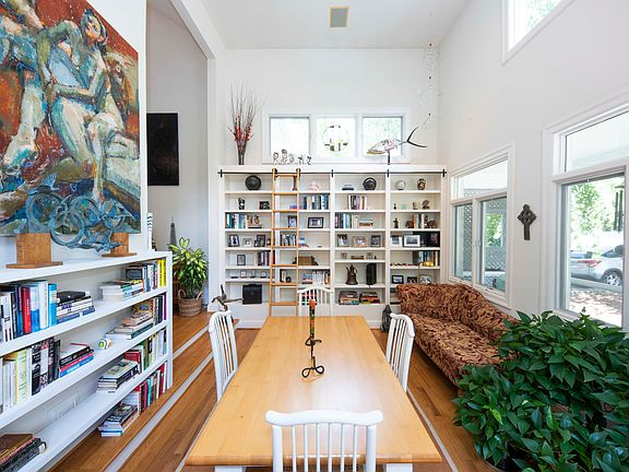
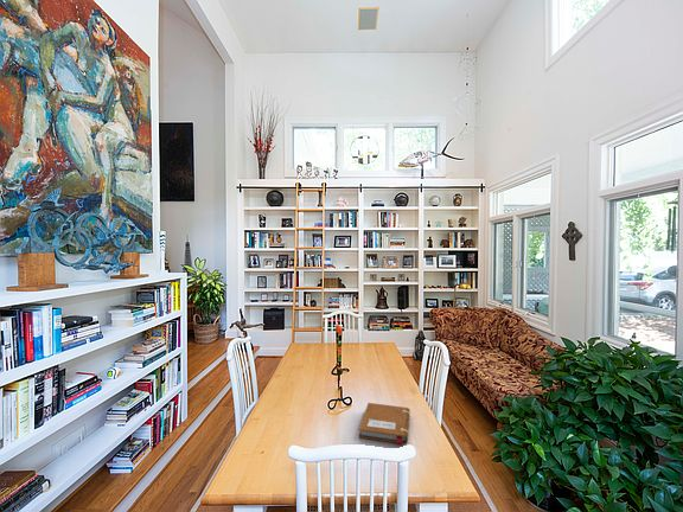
+ notebook (385, 422)
